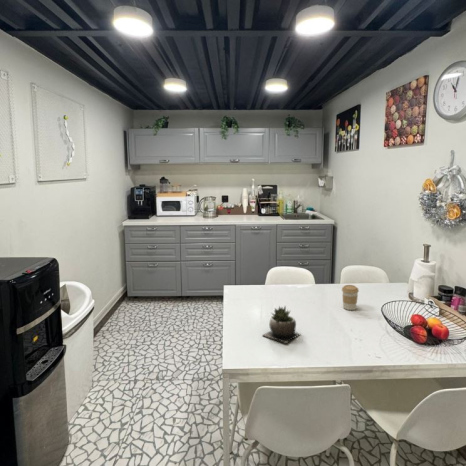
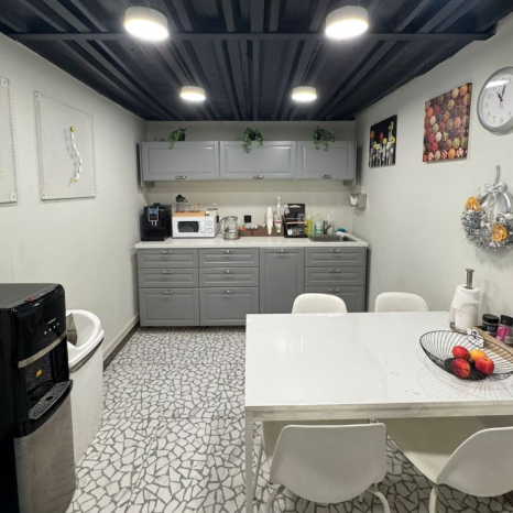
- coffee cup (349, 297)
- succulent plant (281, 320)
